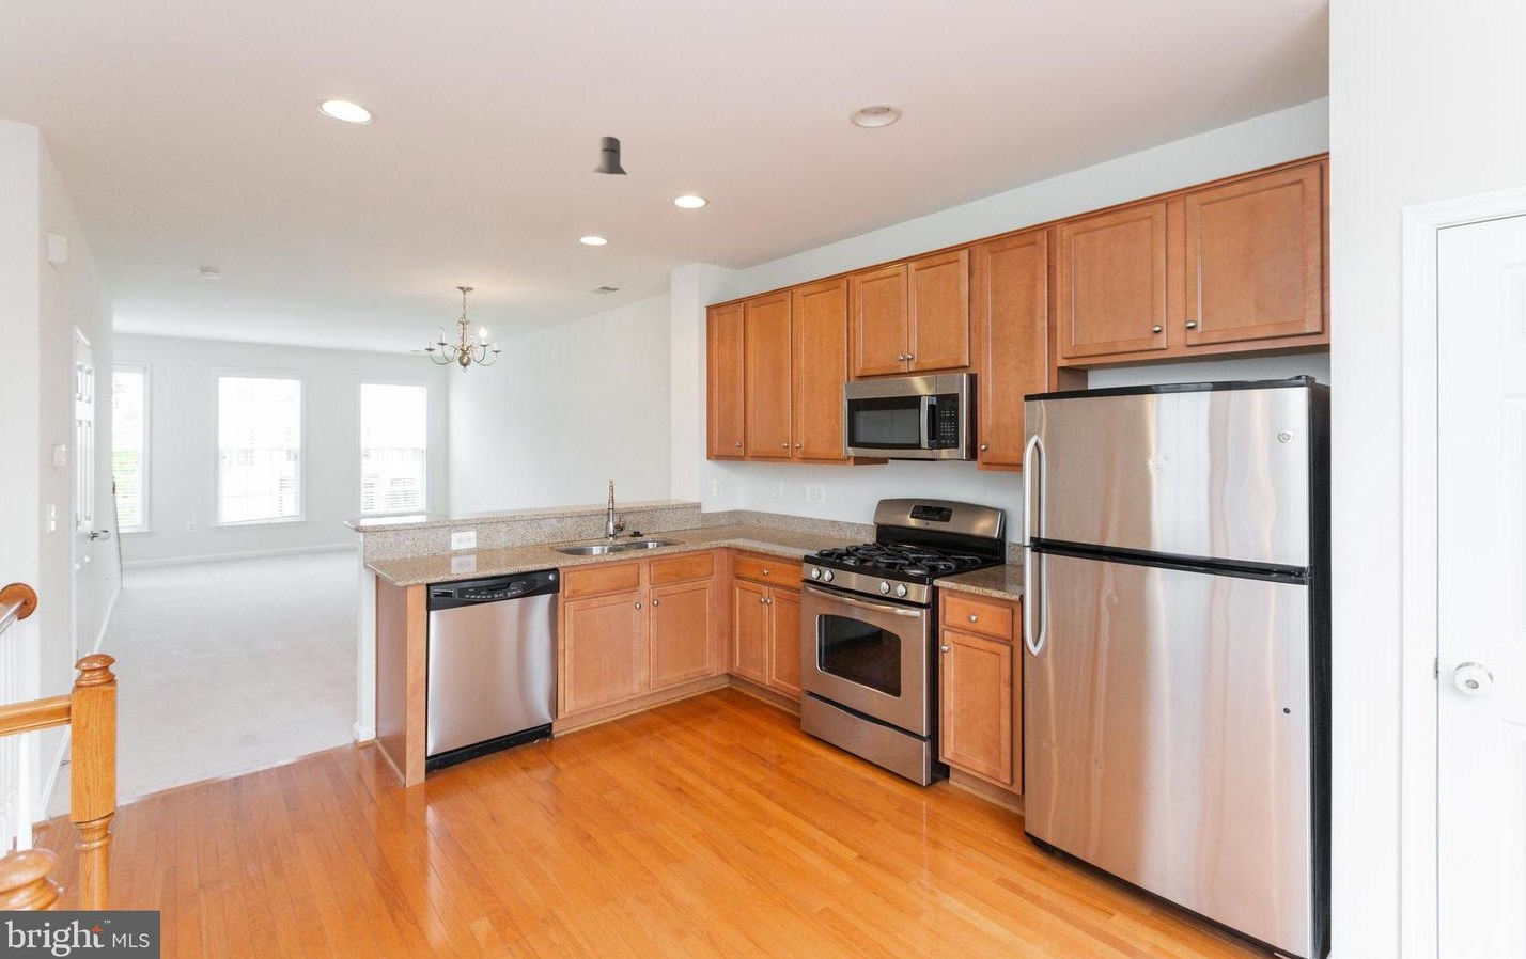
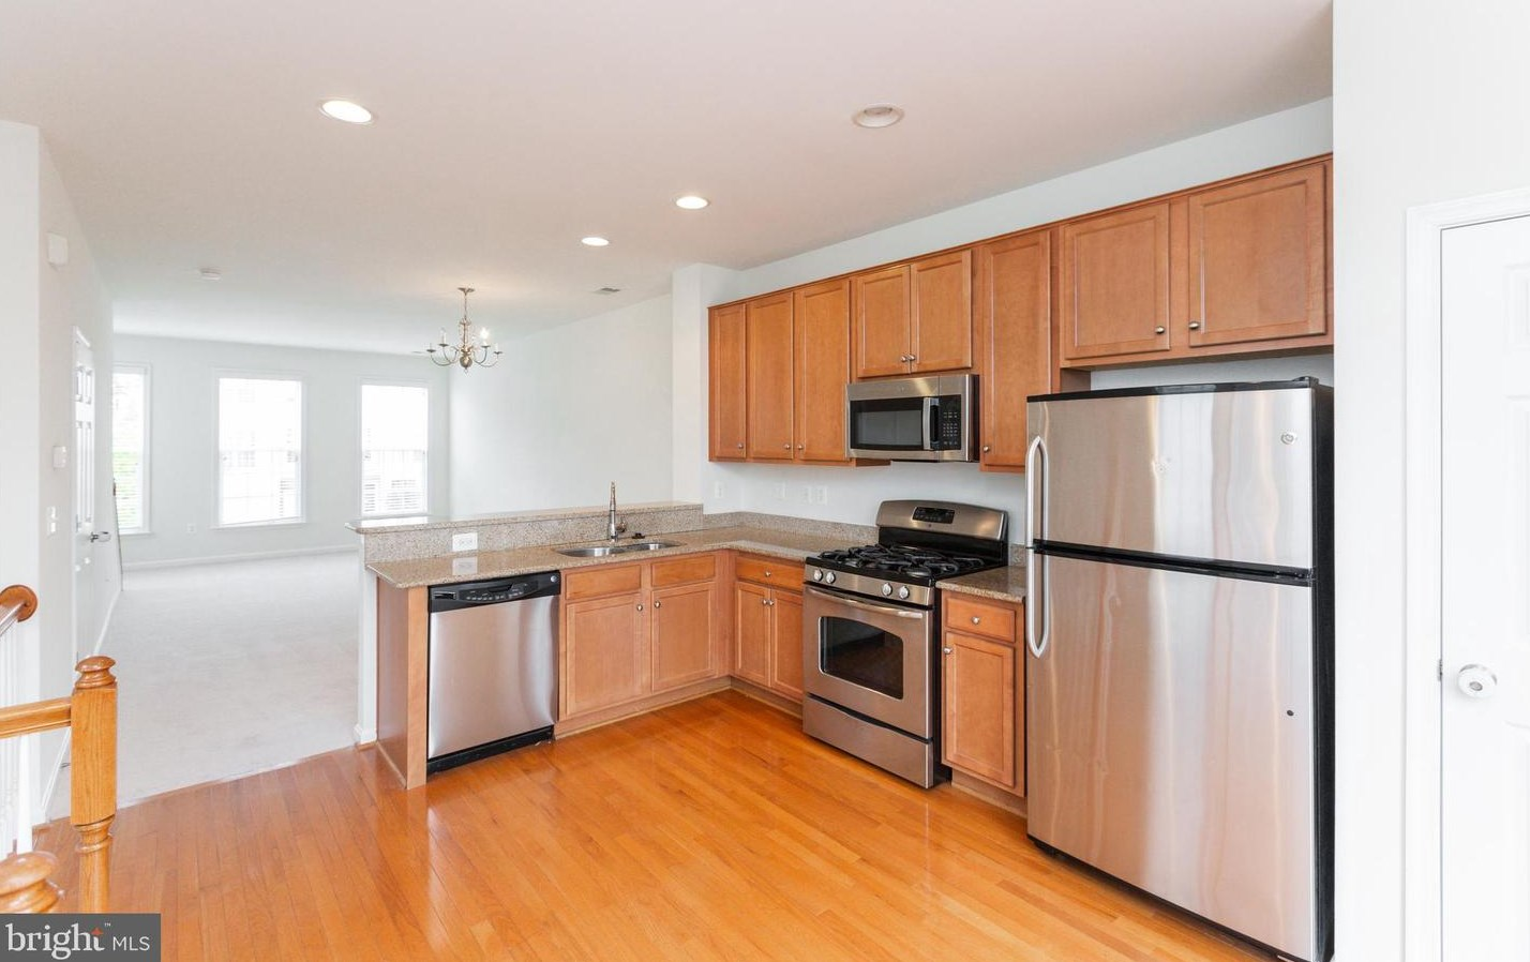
- knight helmet (609, 160)
